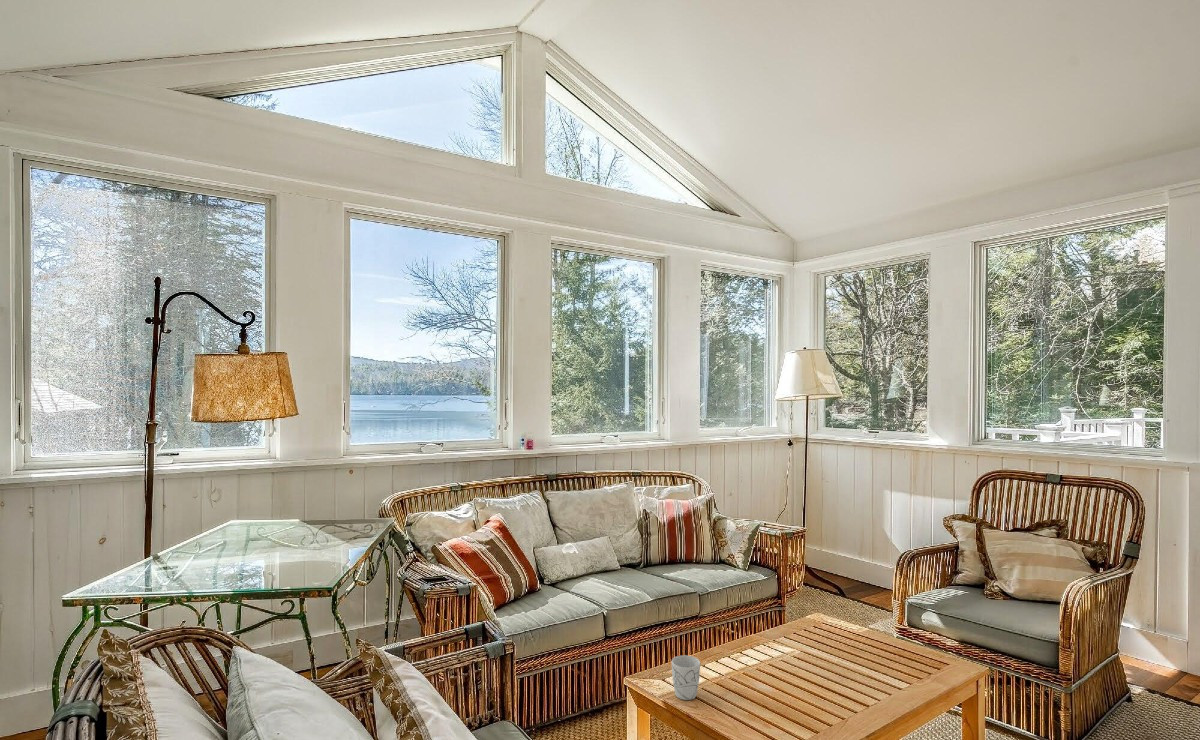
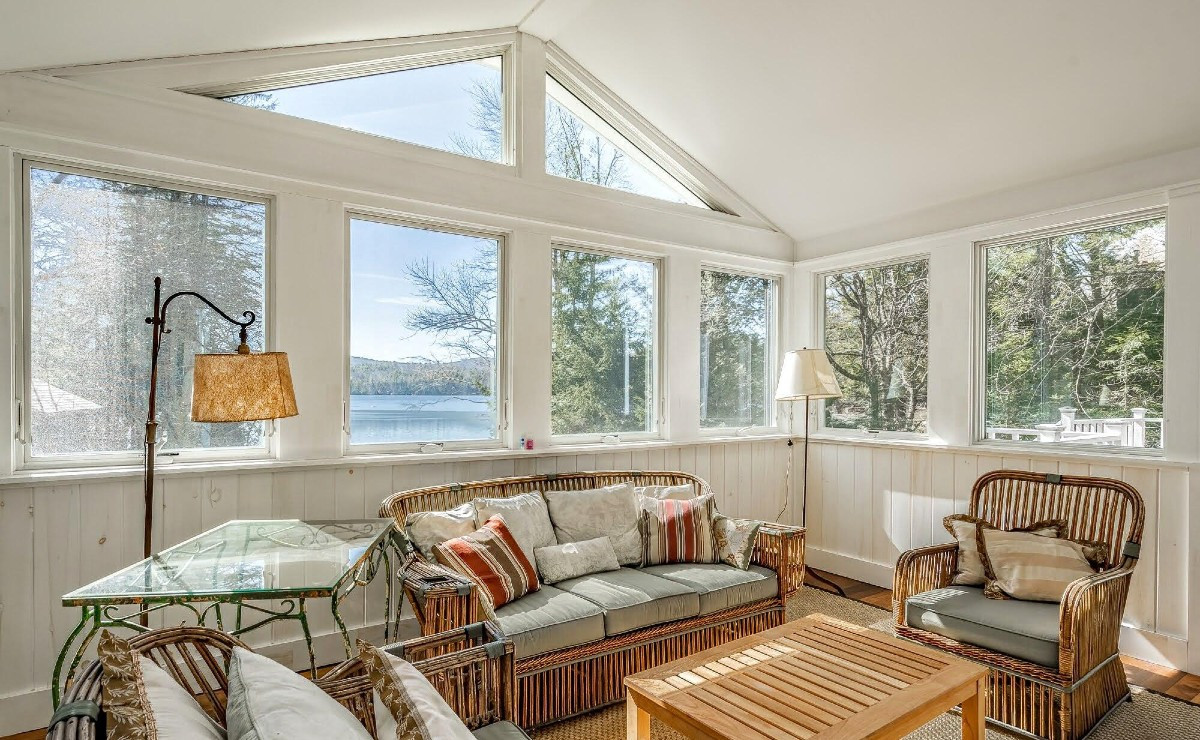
- mug (683, 676)
